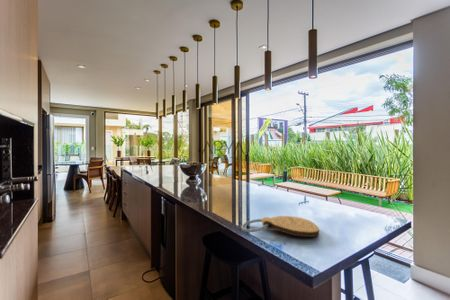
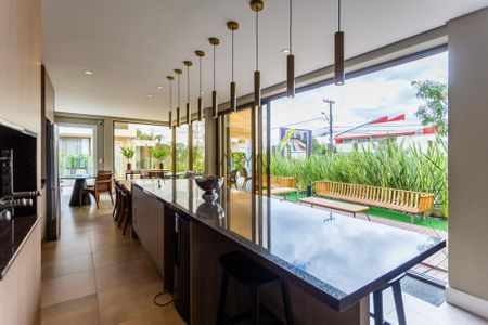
- key chain (278, 224)
